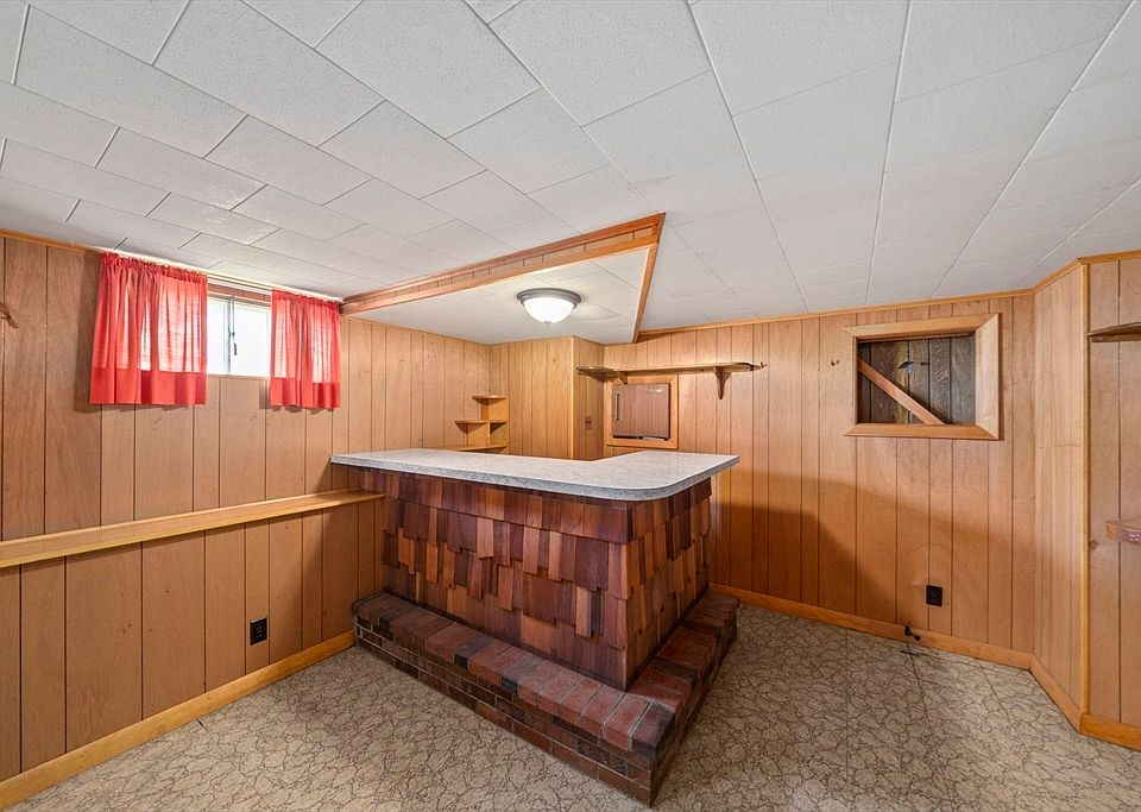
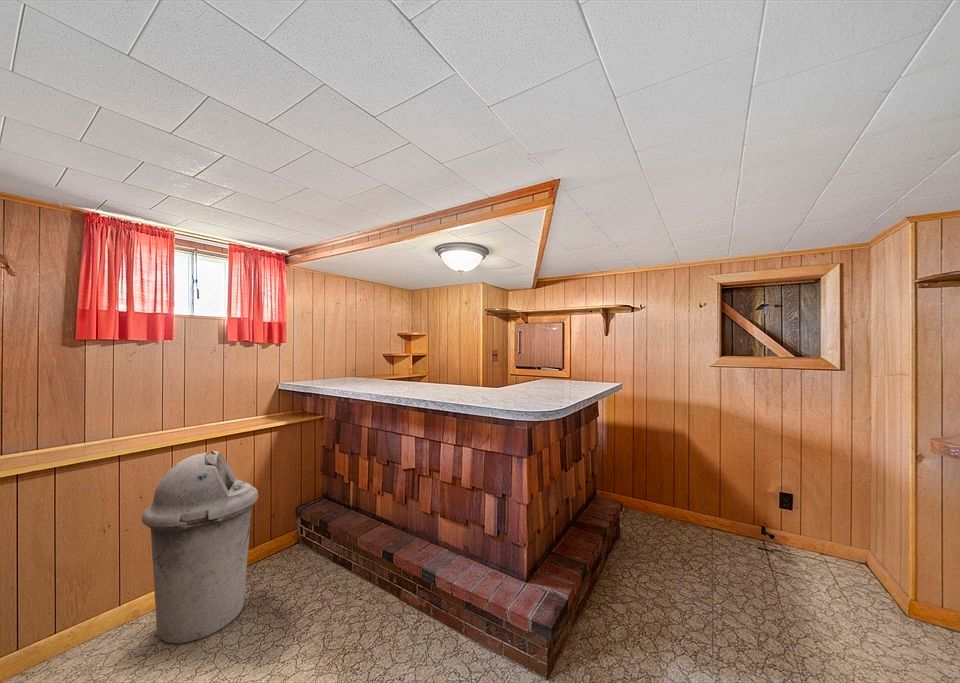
+ trash can (203, 534)
